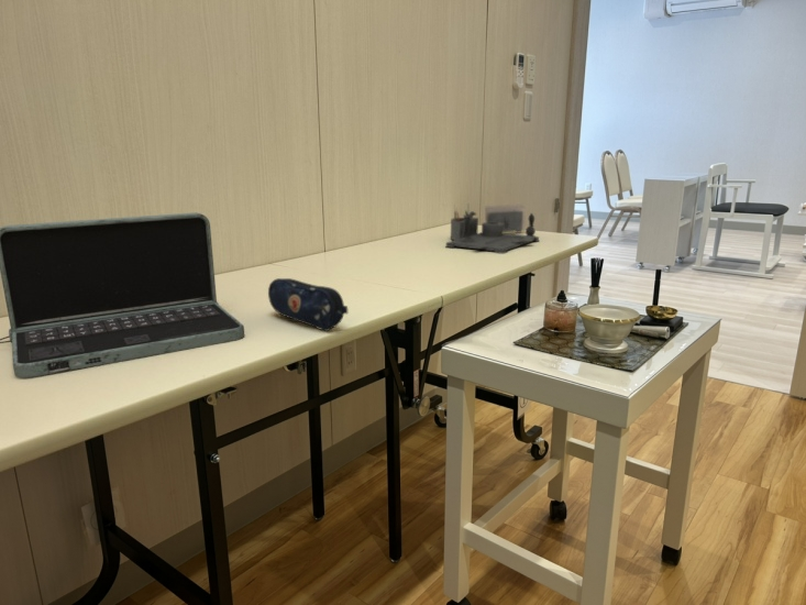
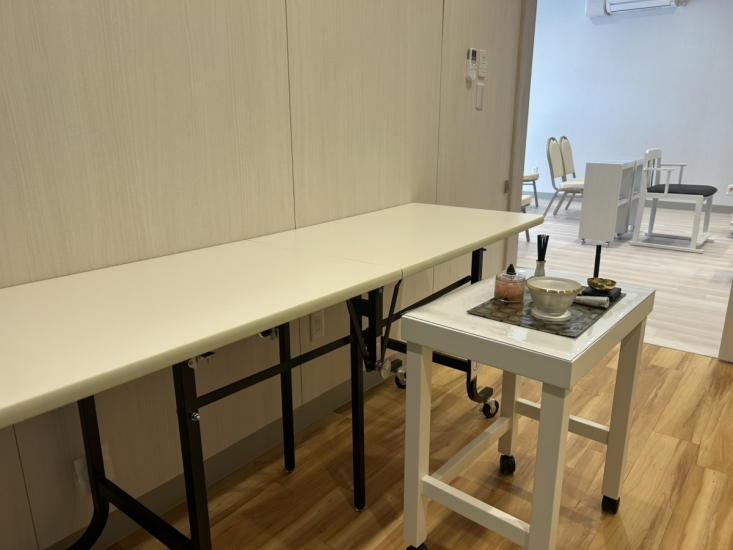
- laptop (114, 283)
- pencil case (303, 301)
- desk organizer (495, 221)
